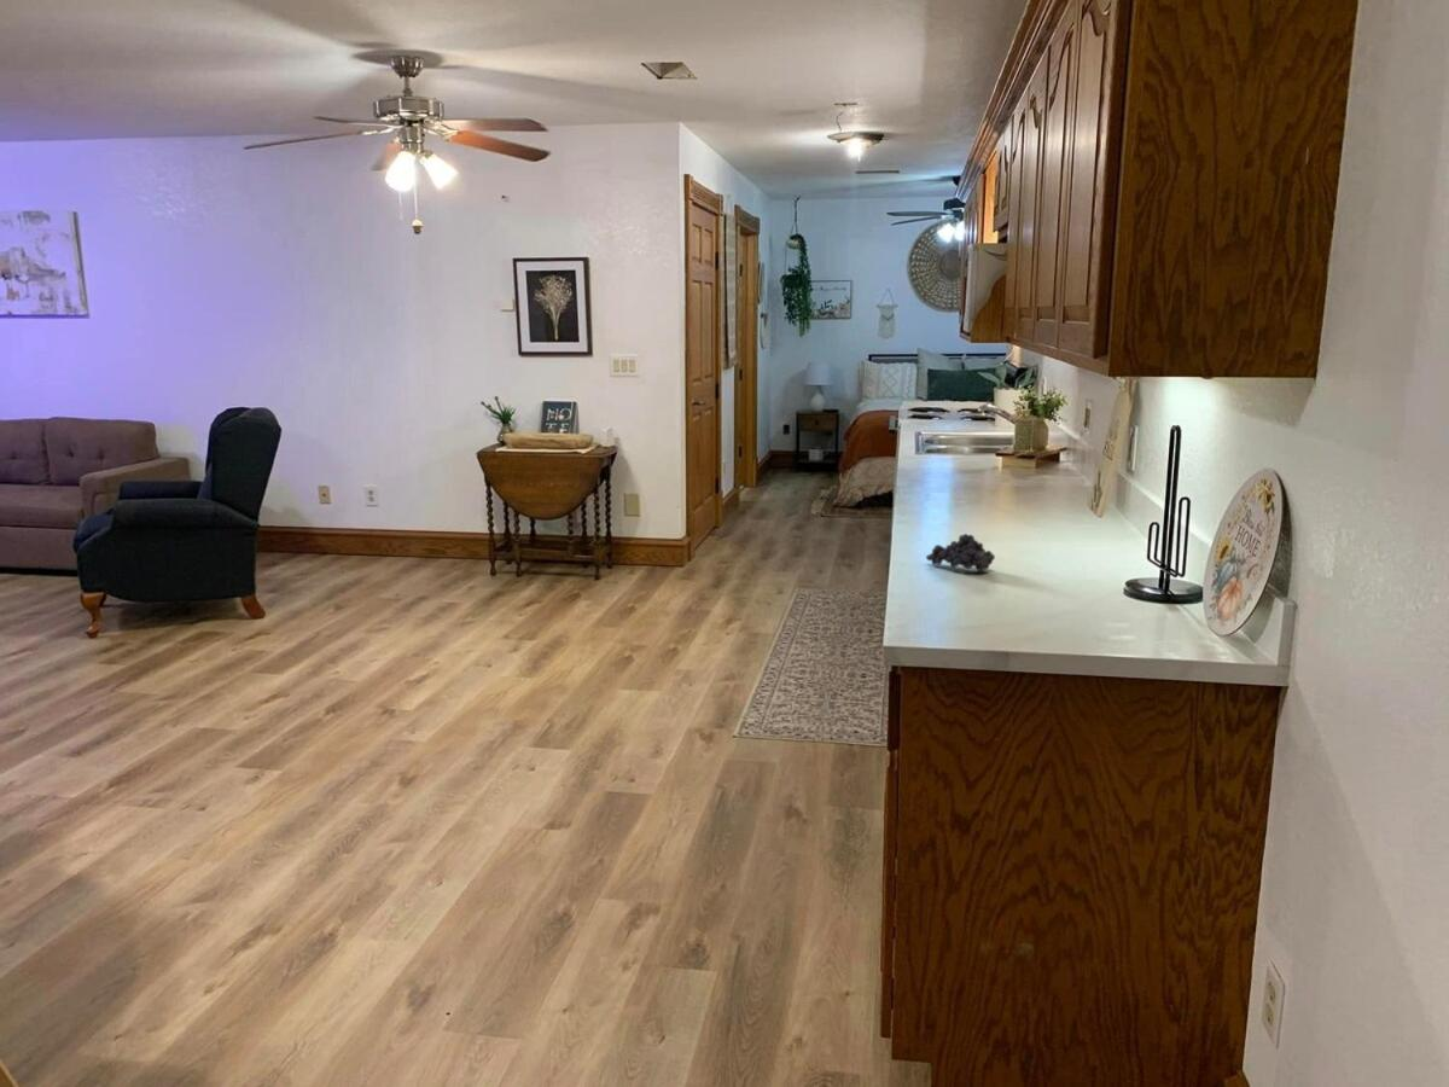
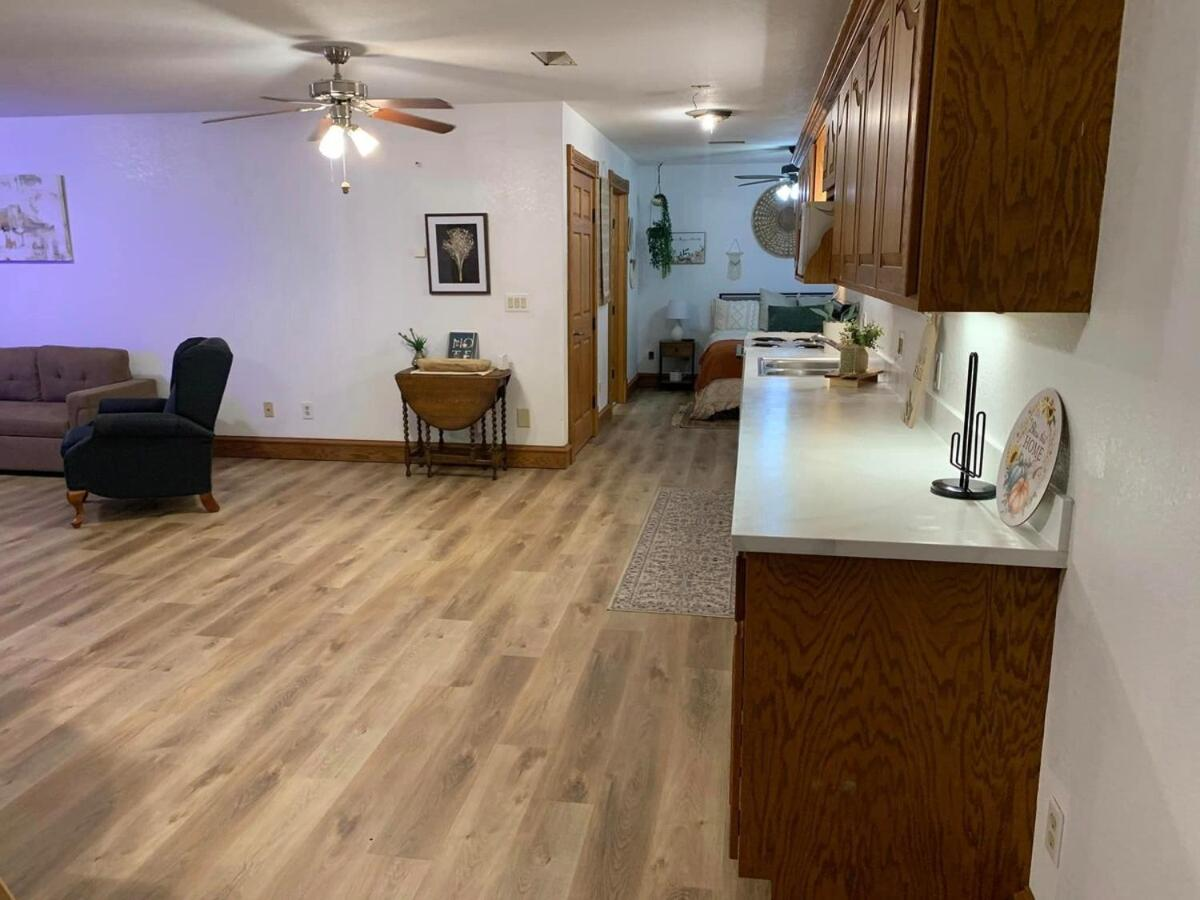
- fruit (959, 551)
